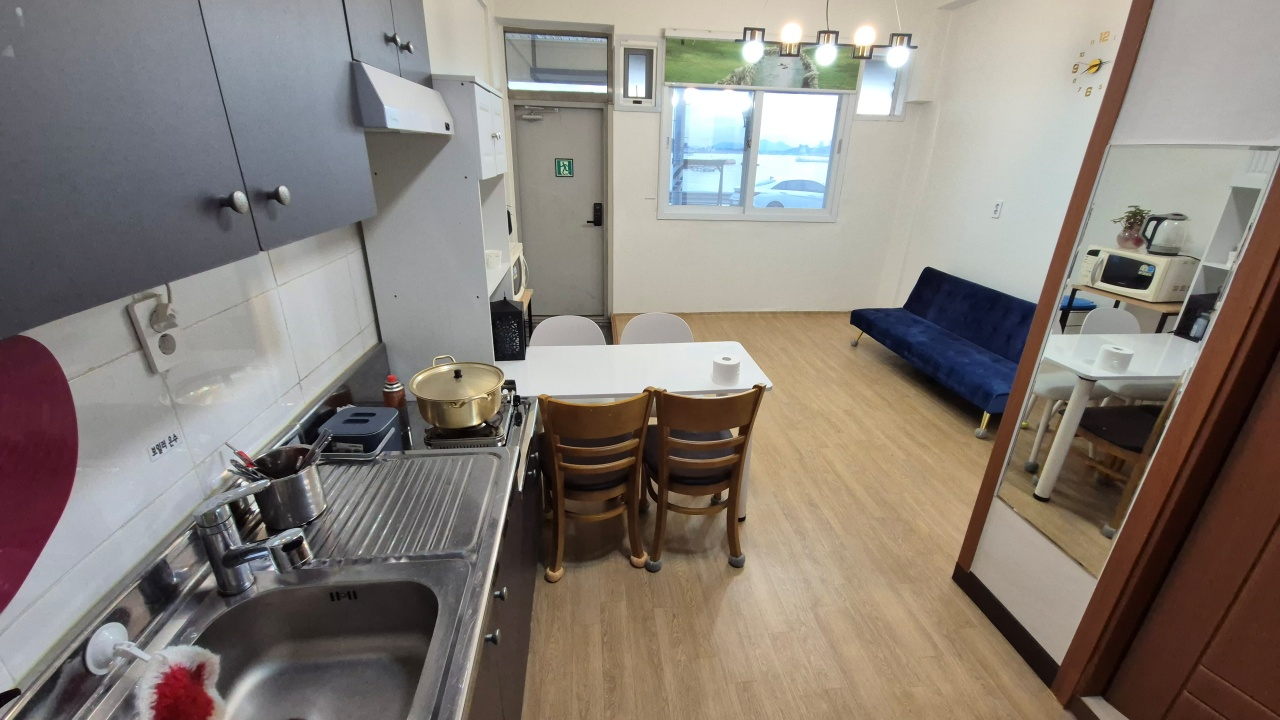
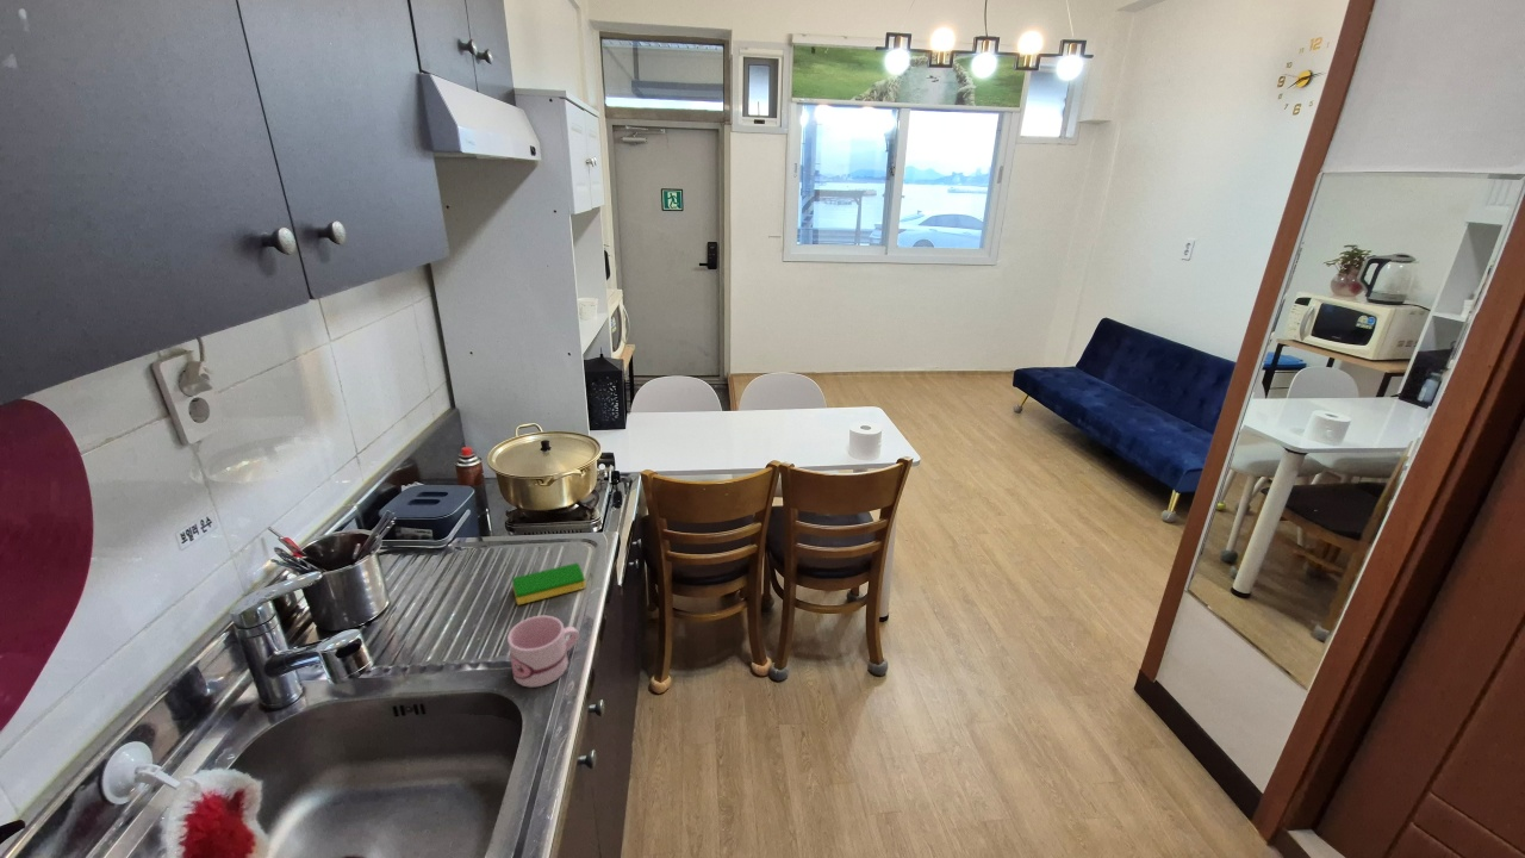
+ dish sponge (548, 583)
+ mug (546, 647)
